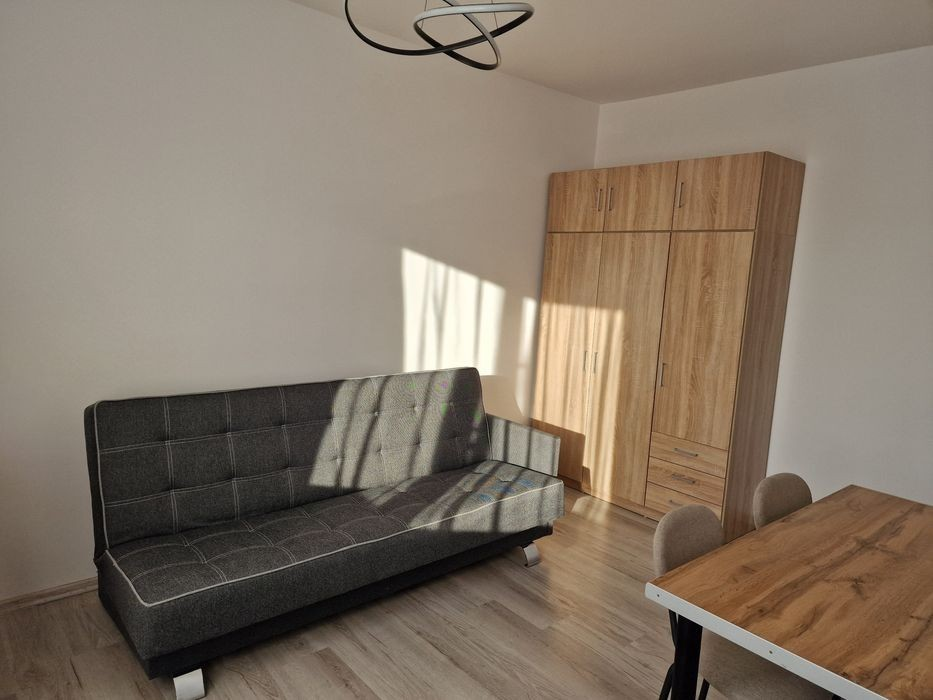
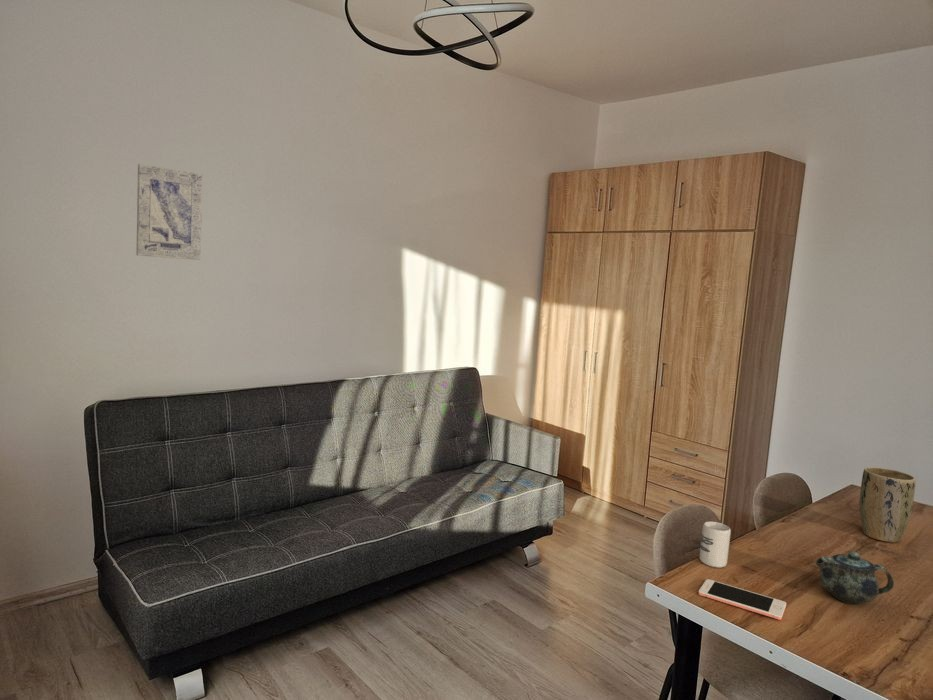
+ plant pot (885, 504)
+ cell phone (741, 598)
+ wall art (170, 213)
+ chinaware (853, 575)
+ cup (714, 544)
